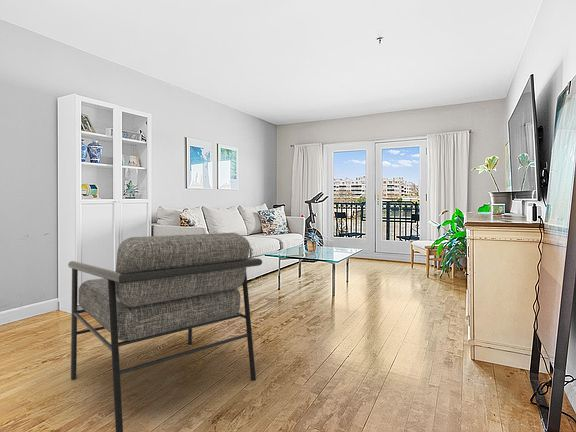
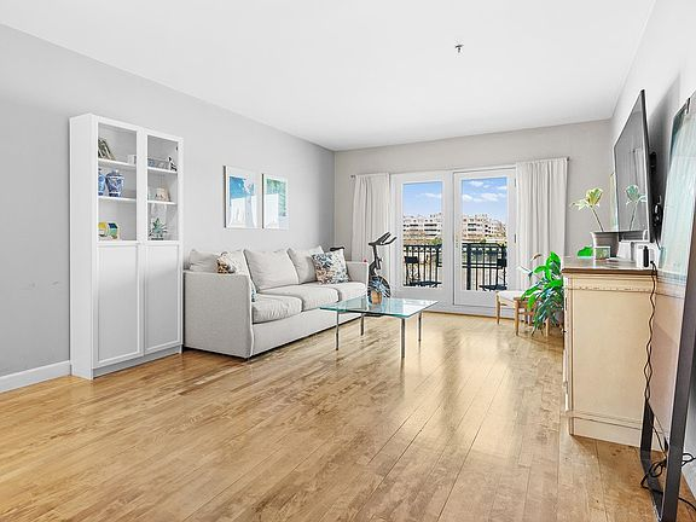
- armchair (163, 305)
